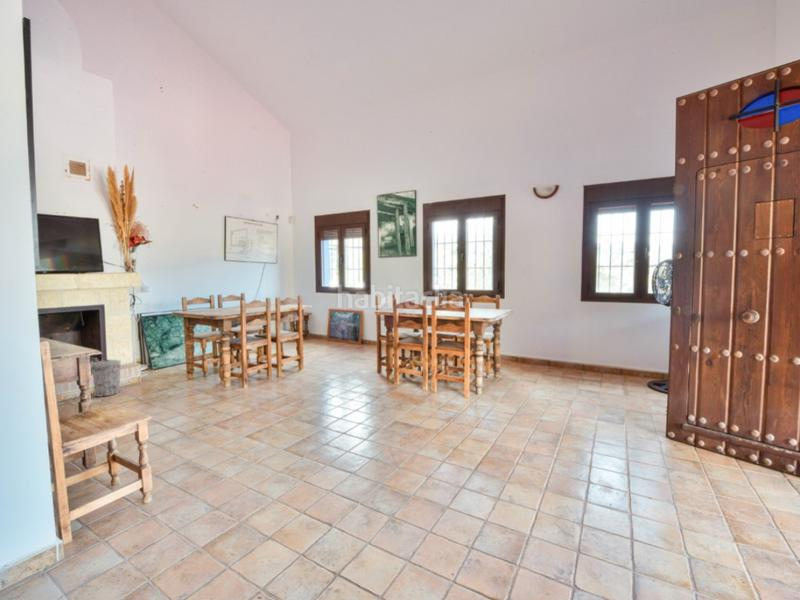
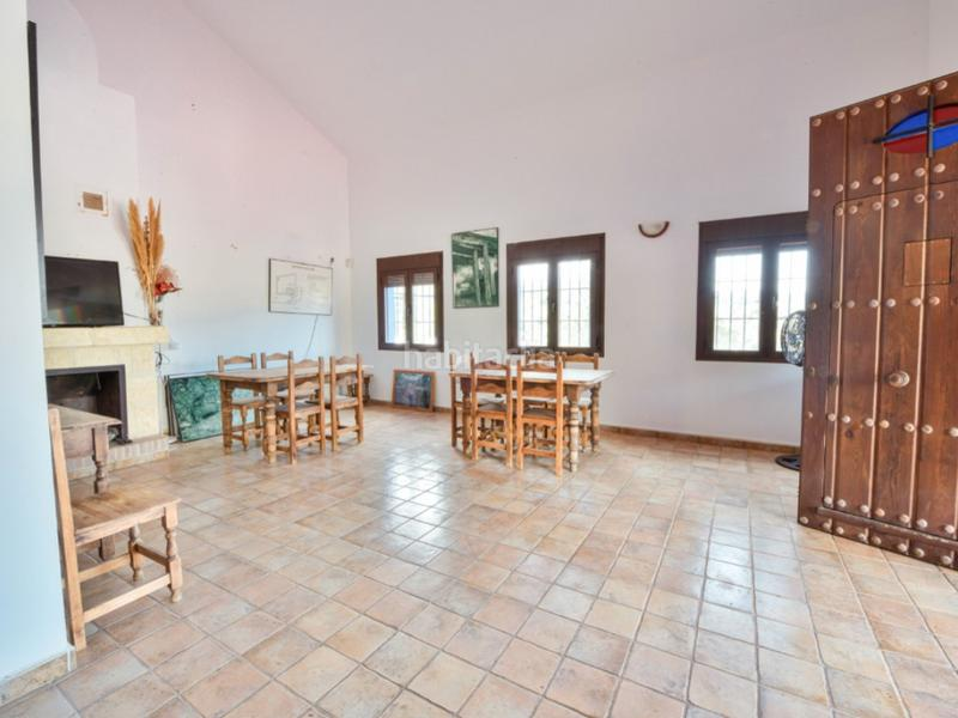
- trash can (106, 376)
